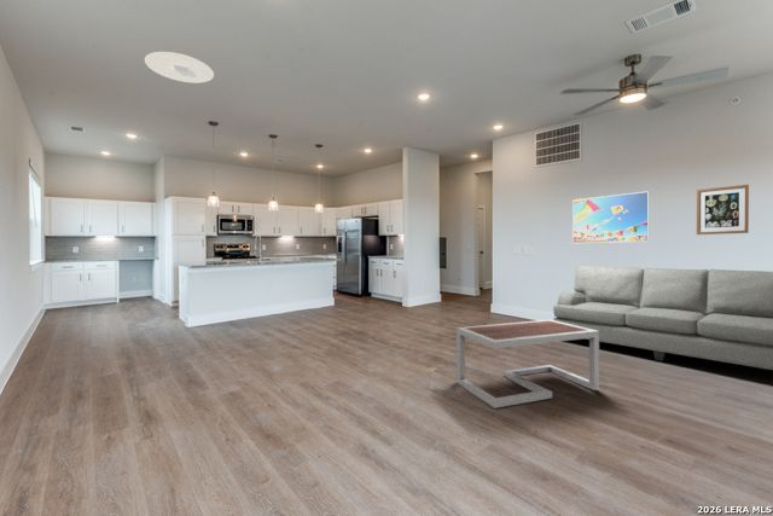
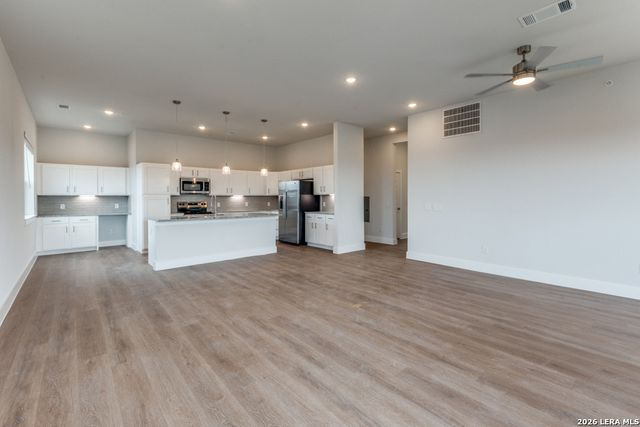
- sofa (668, 311)
- ceiling light (180, 65)
- wall art (721, 210)
- coffee table (527, 367)
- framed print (608, 219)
